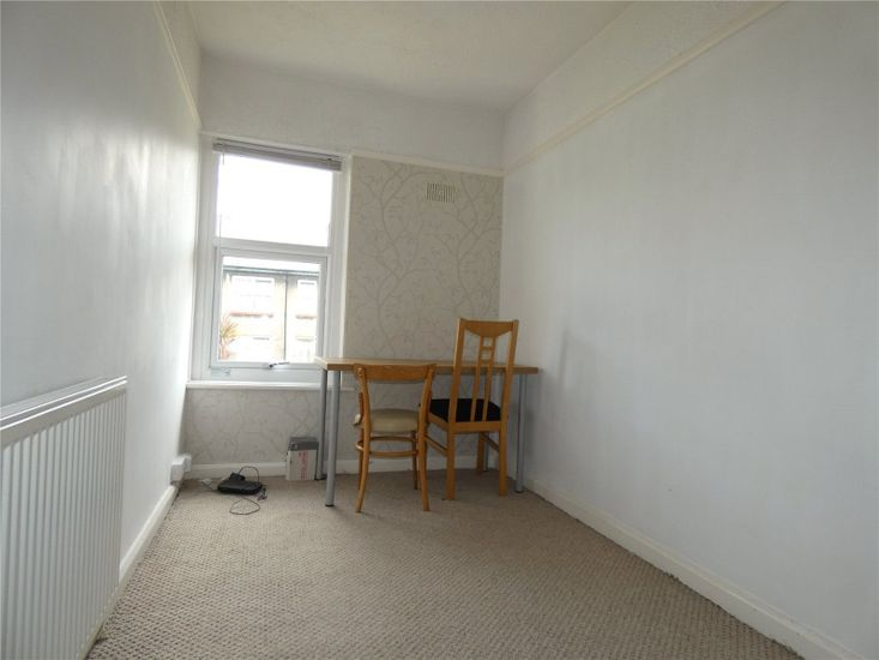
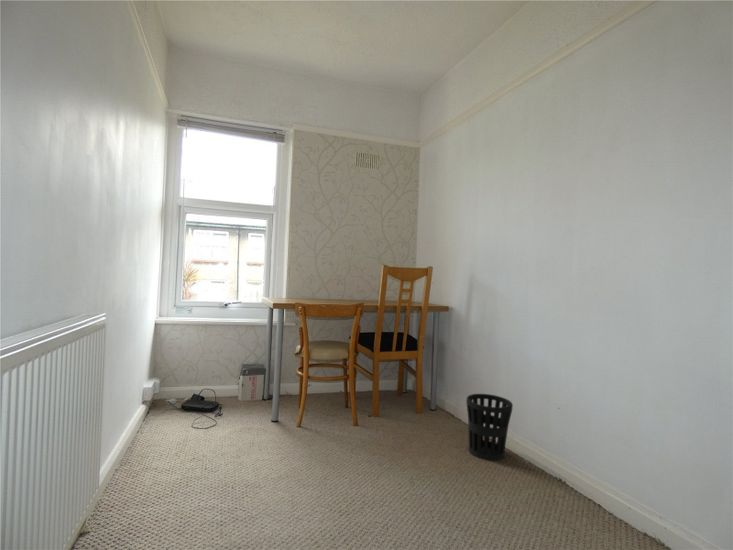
+ wastebasket (487, 426)
